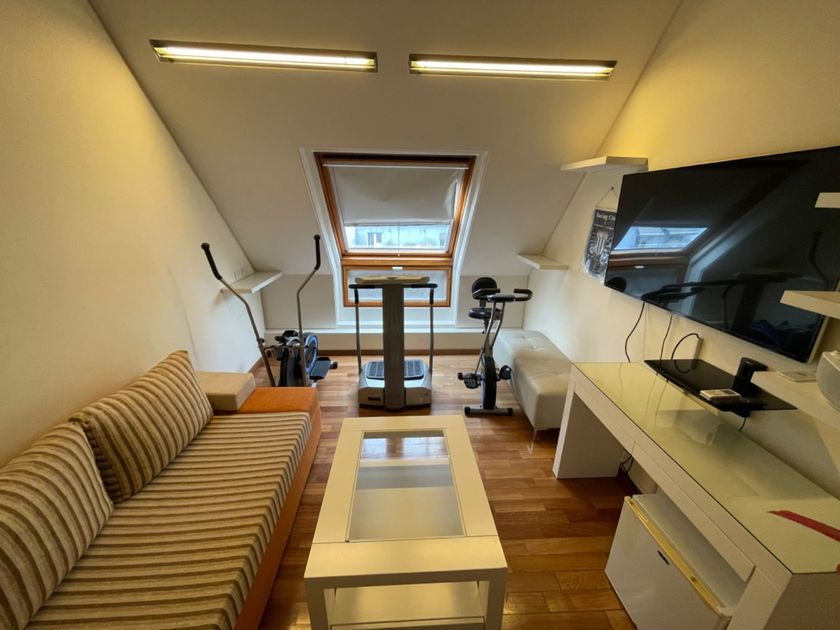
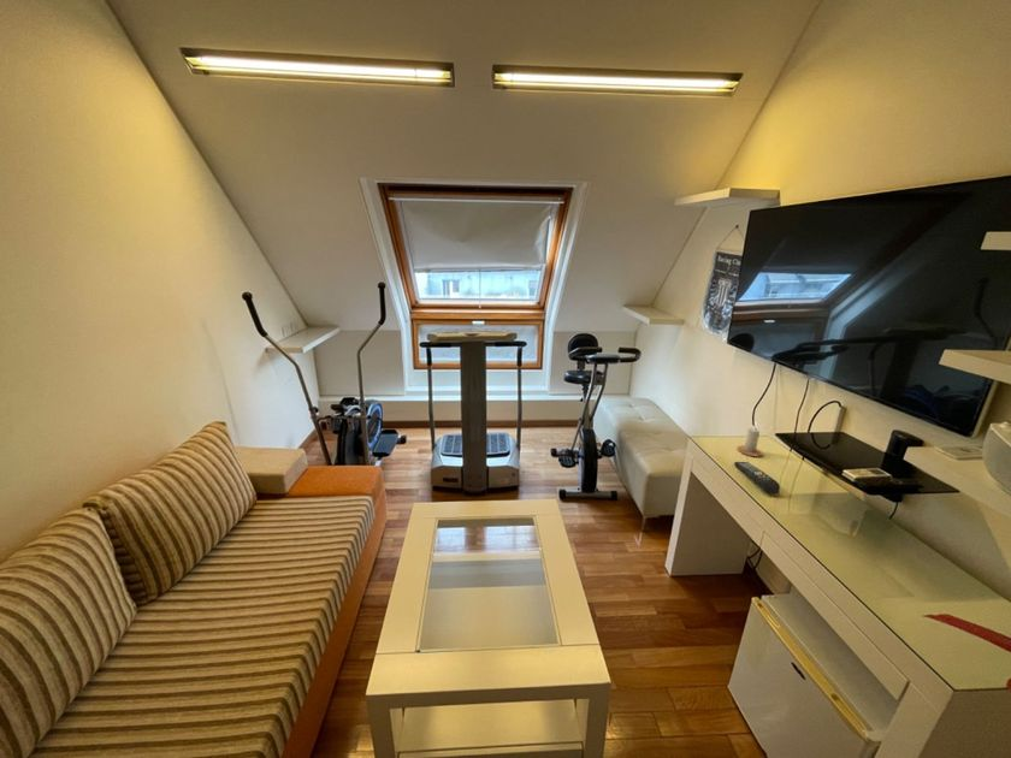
+ candle (752, 436)
+ remote control (756, 474)
